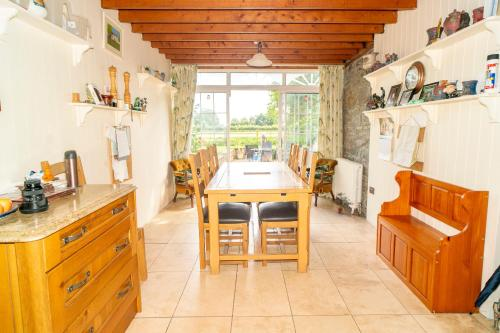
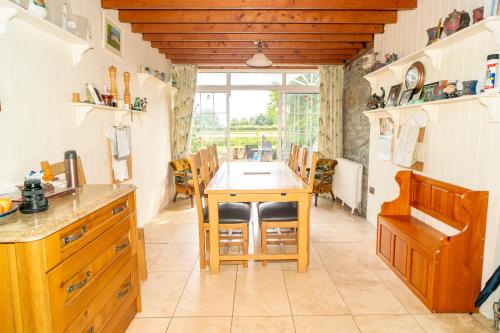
- potted plant (343, 203)
